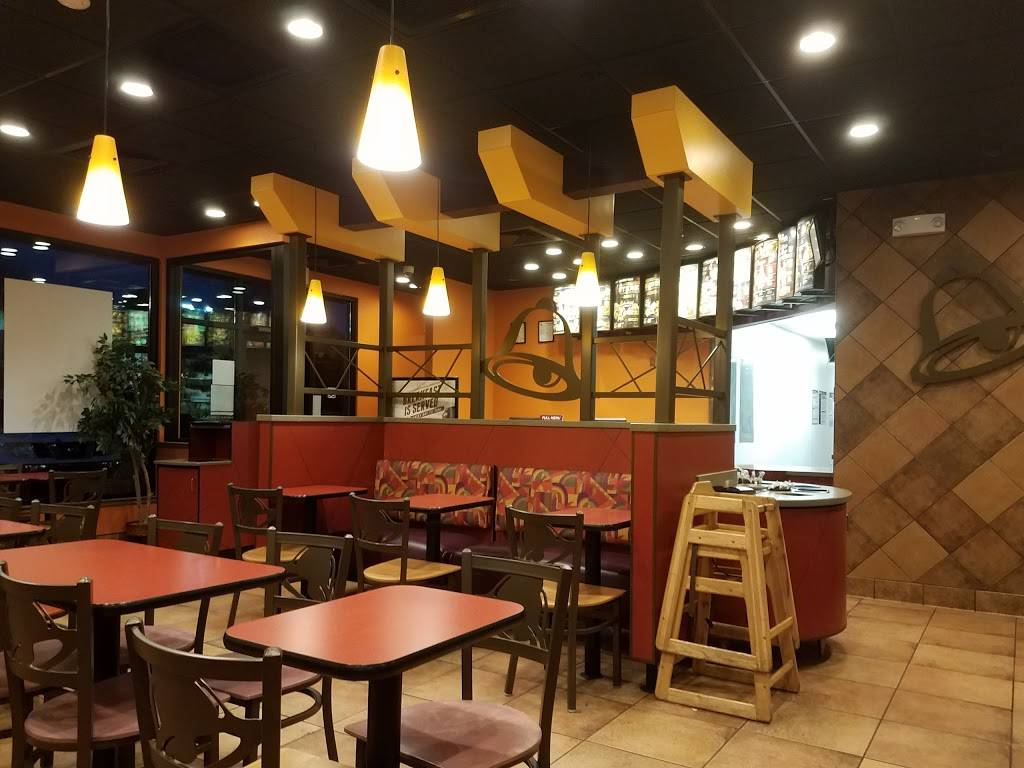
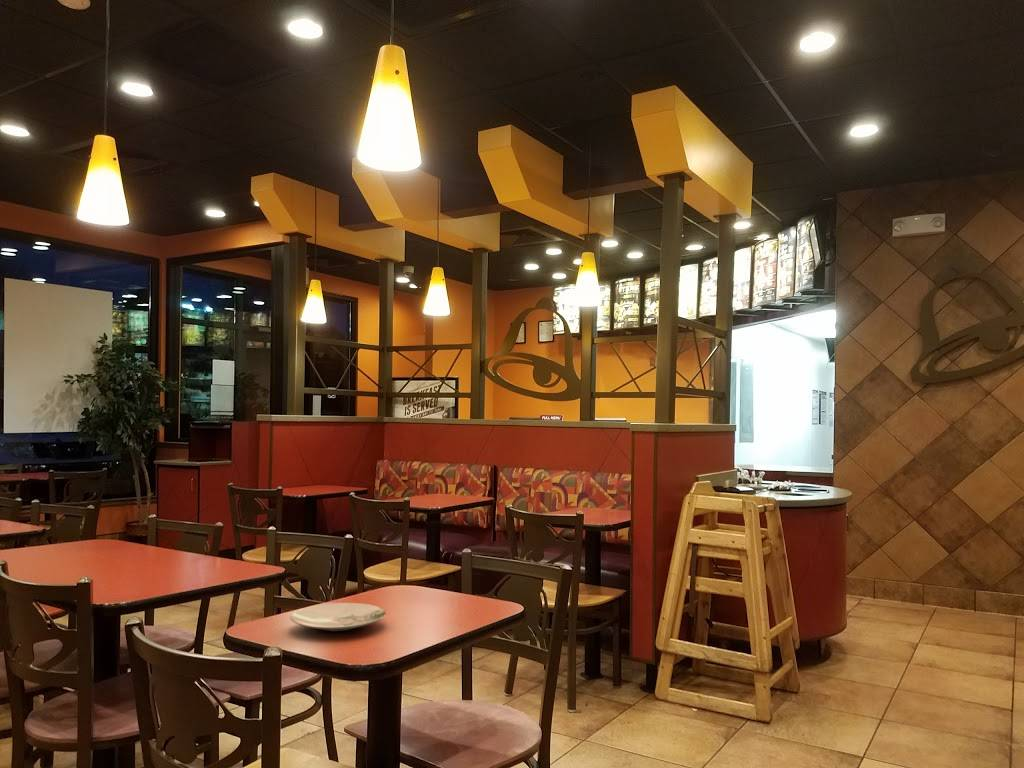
+ plate (338, 620)
